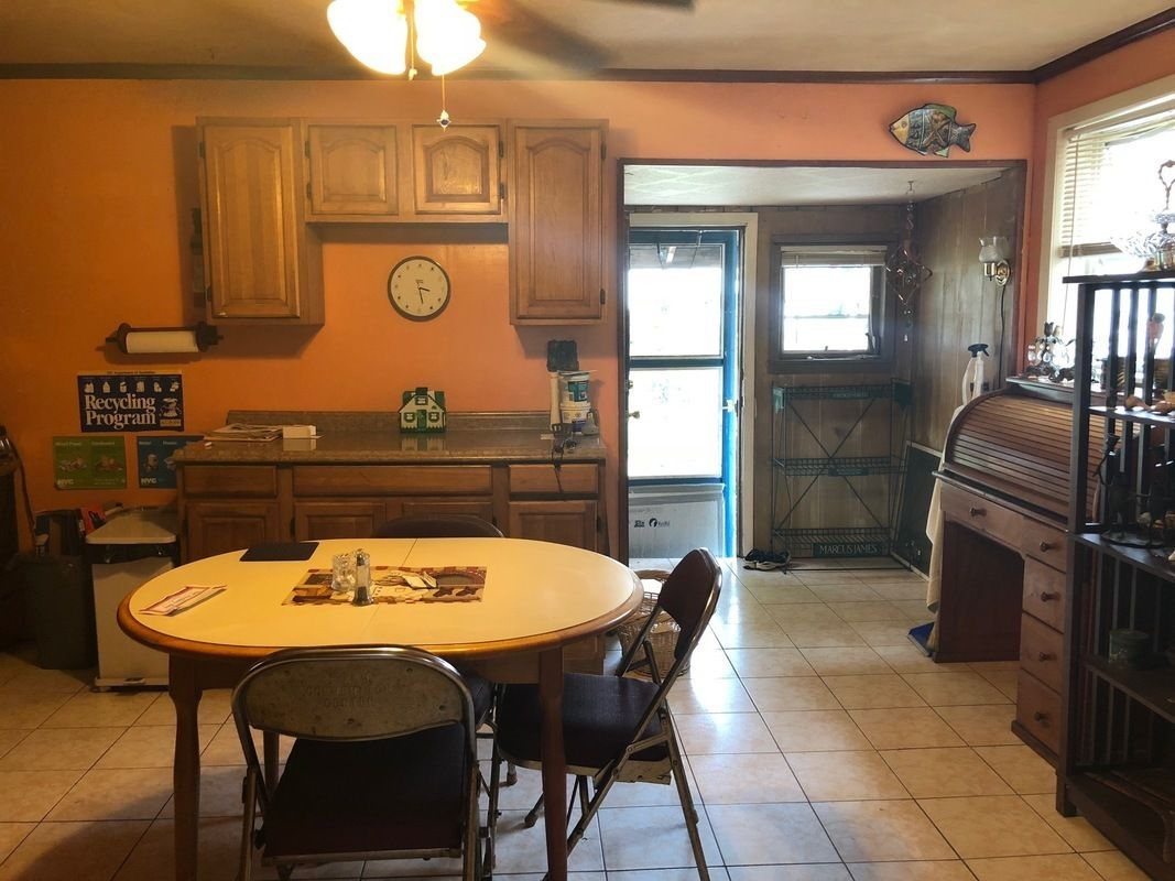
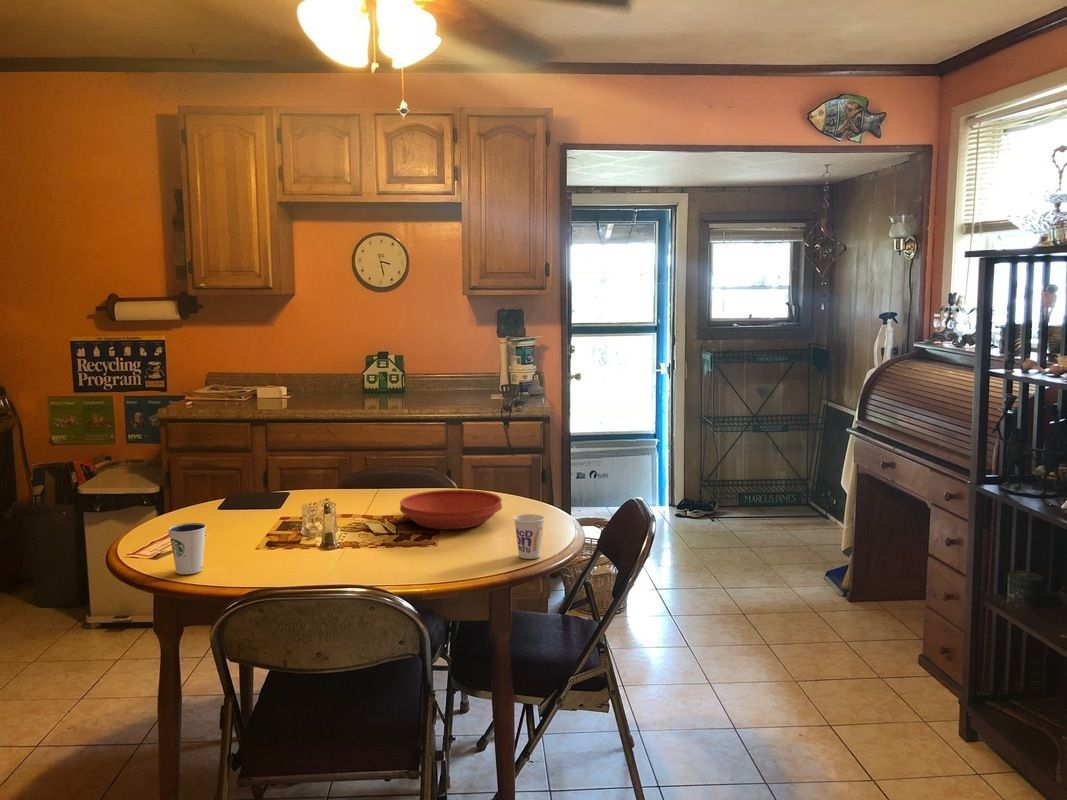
+ dixie cup (188, 549)
+ cup (529, 536)
+ bowl (451, 510)
